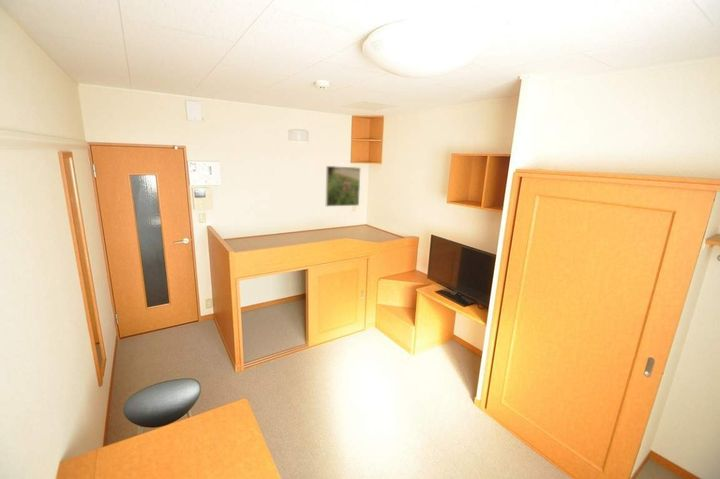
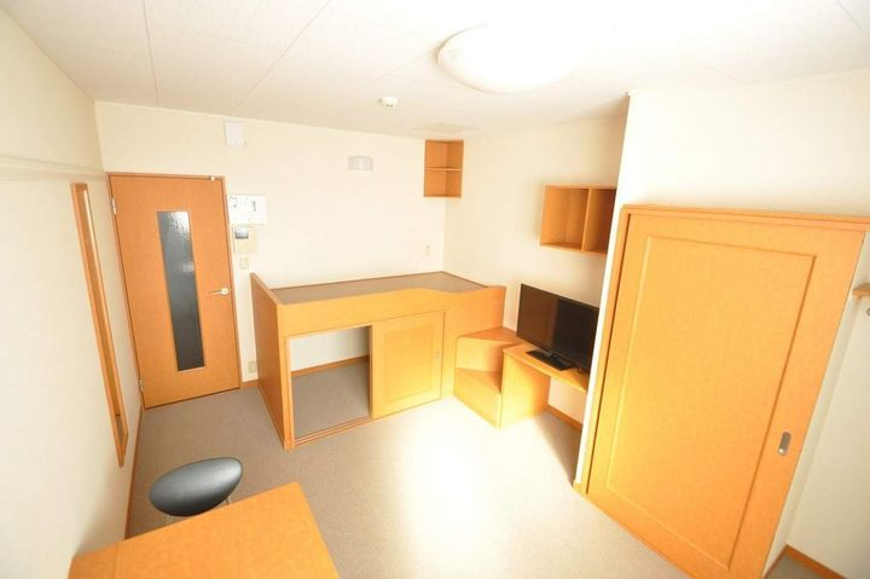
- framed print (343, 186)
